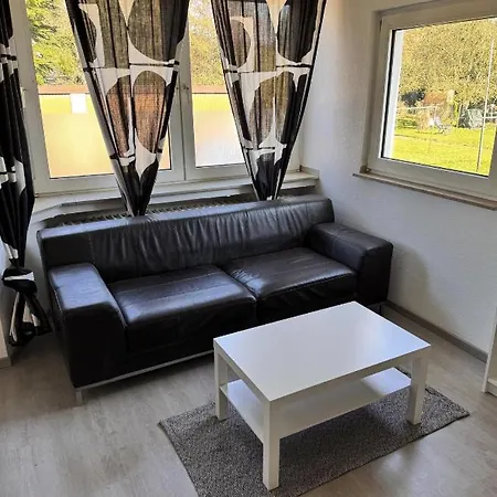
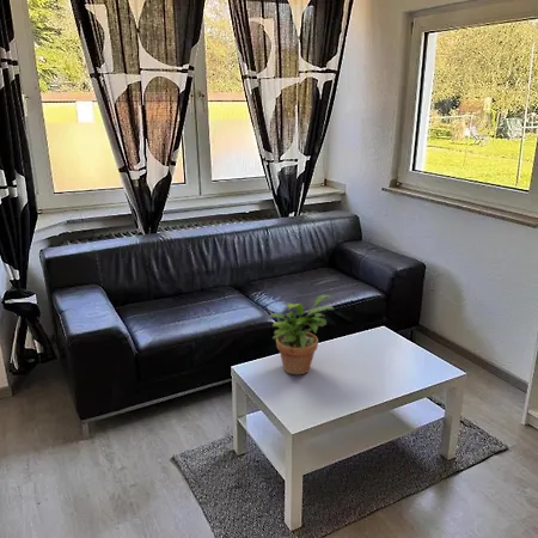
+ potted plant (298, 330)
